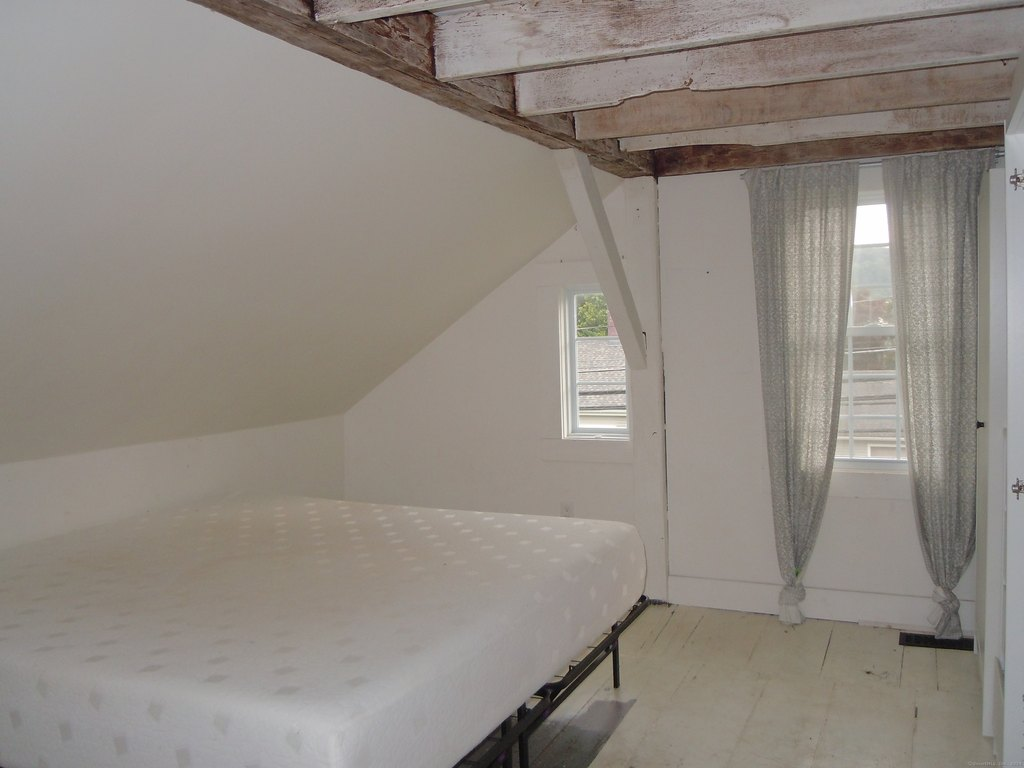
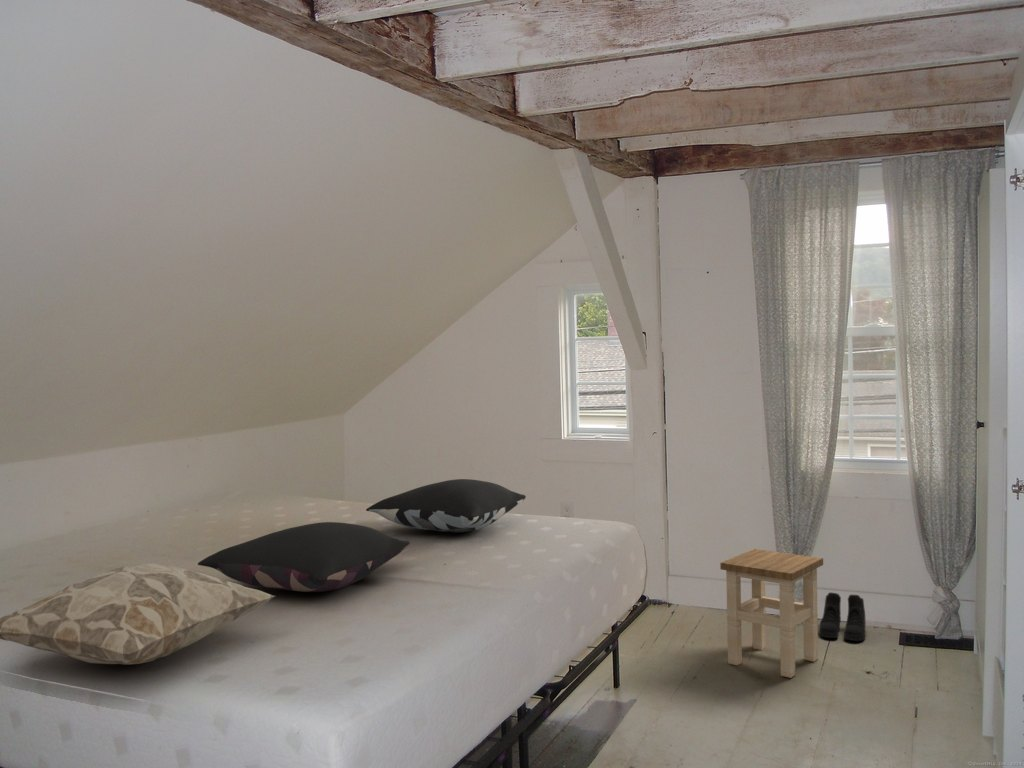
+ stool (772, 608)
+ decorative pillow (136, 612)
+ pillow (447, 504)
+ pillow (307, 555)
+ boots (840, 614)
